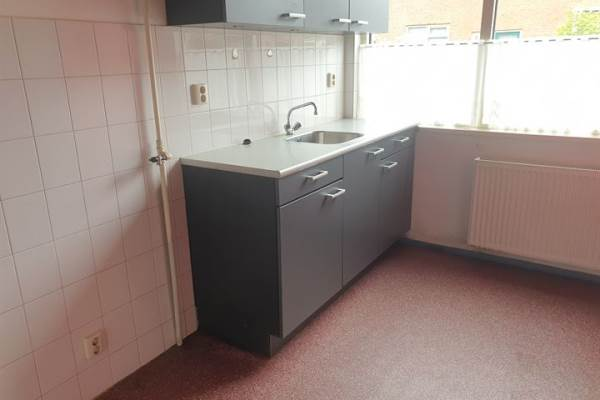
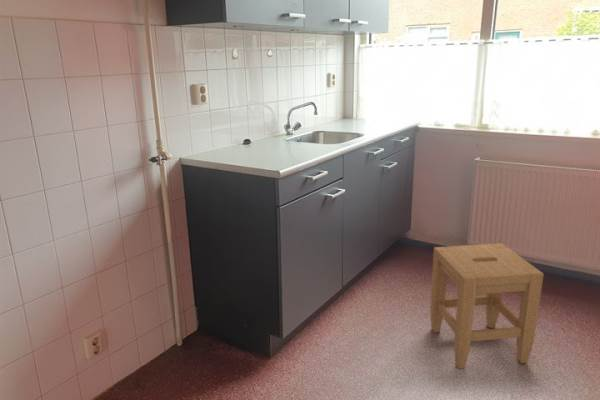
+ stool (480, 303)
